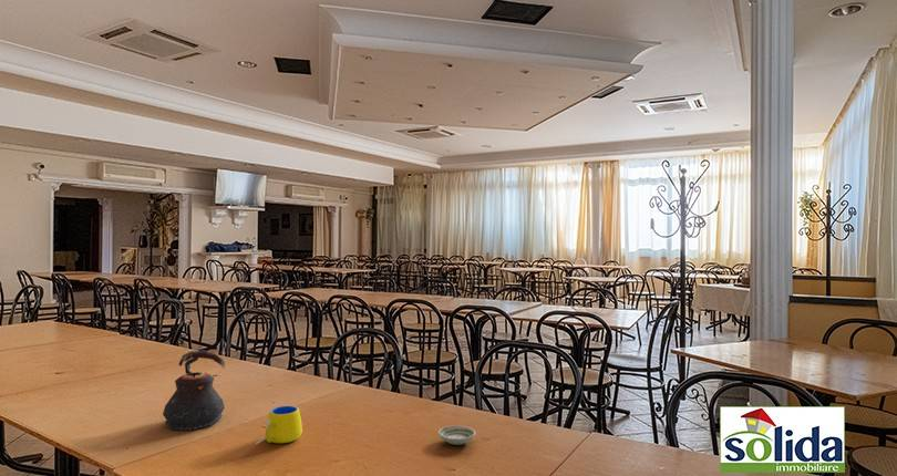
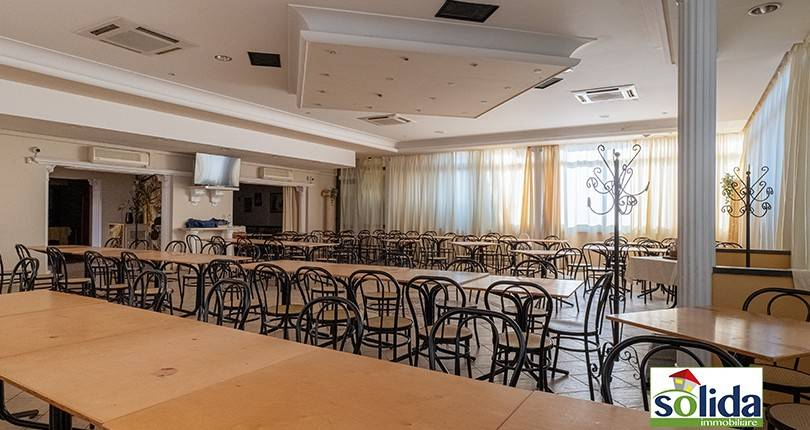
- mug (280, 425)
- teapot (194, 385)
- saucer (456, 436)
